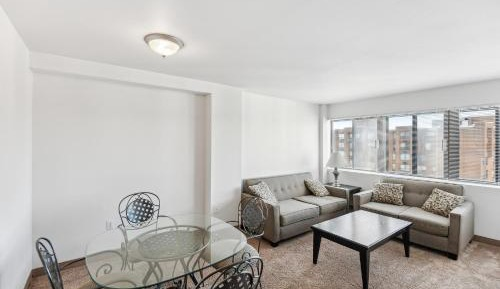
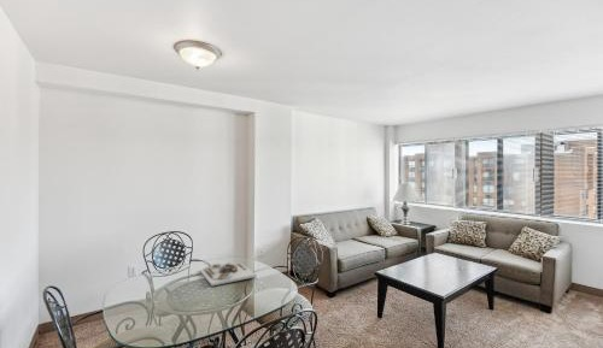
+ board game (226, 267)
